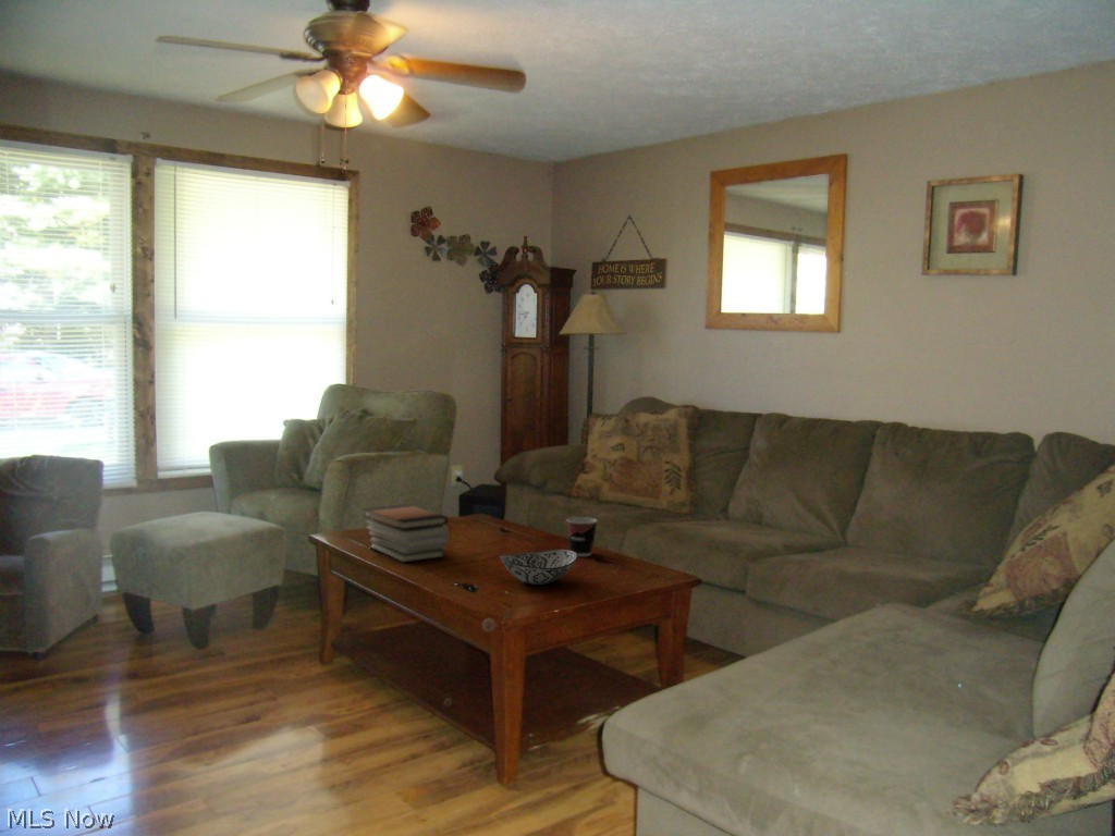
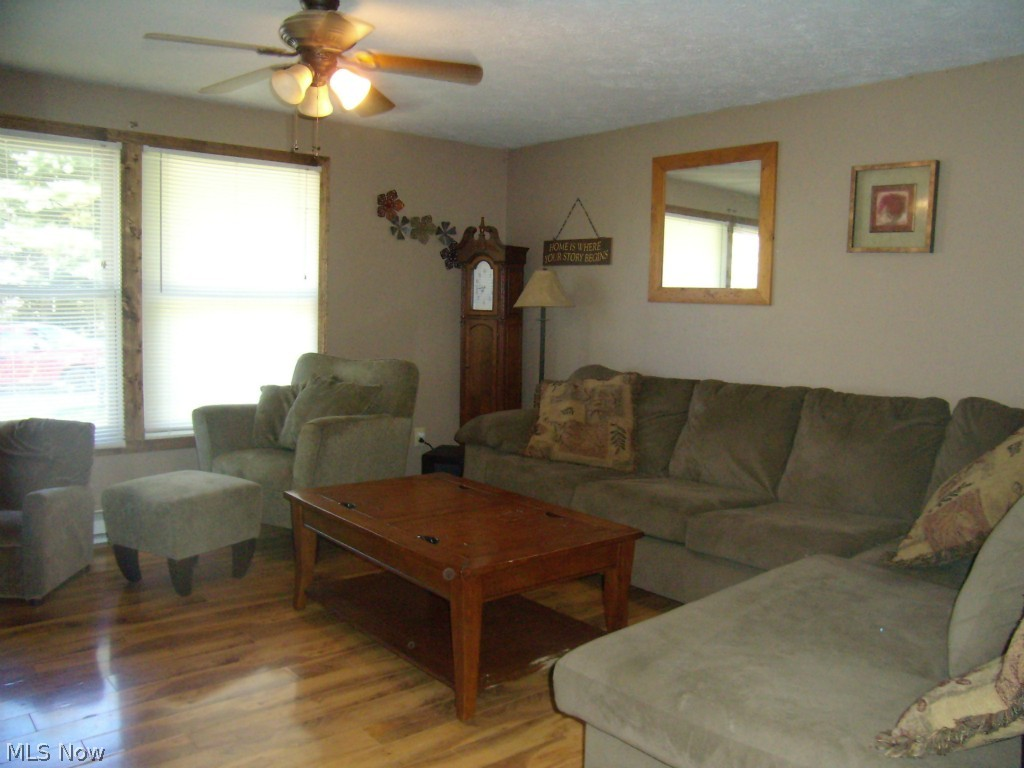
- book stack (405, 532)
- decorative bowl (538, 567)
- cup (581, 537)
